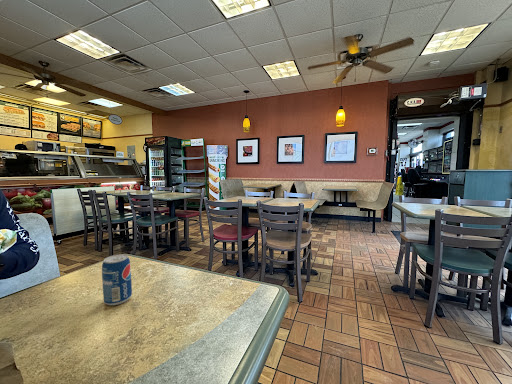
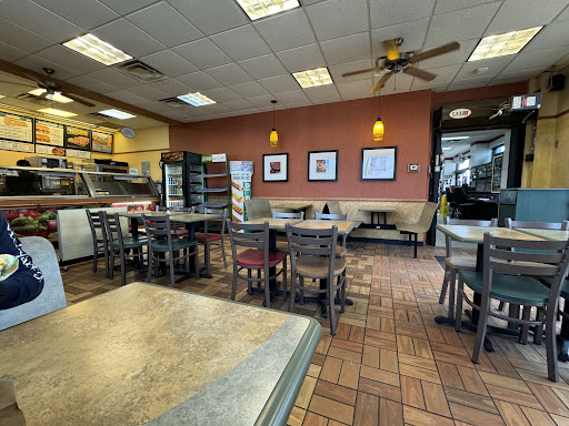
- beverage can (117, 278)
